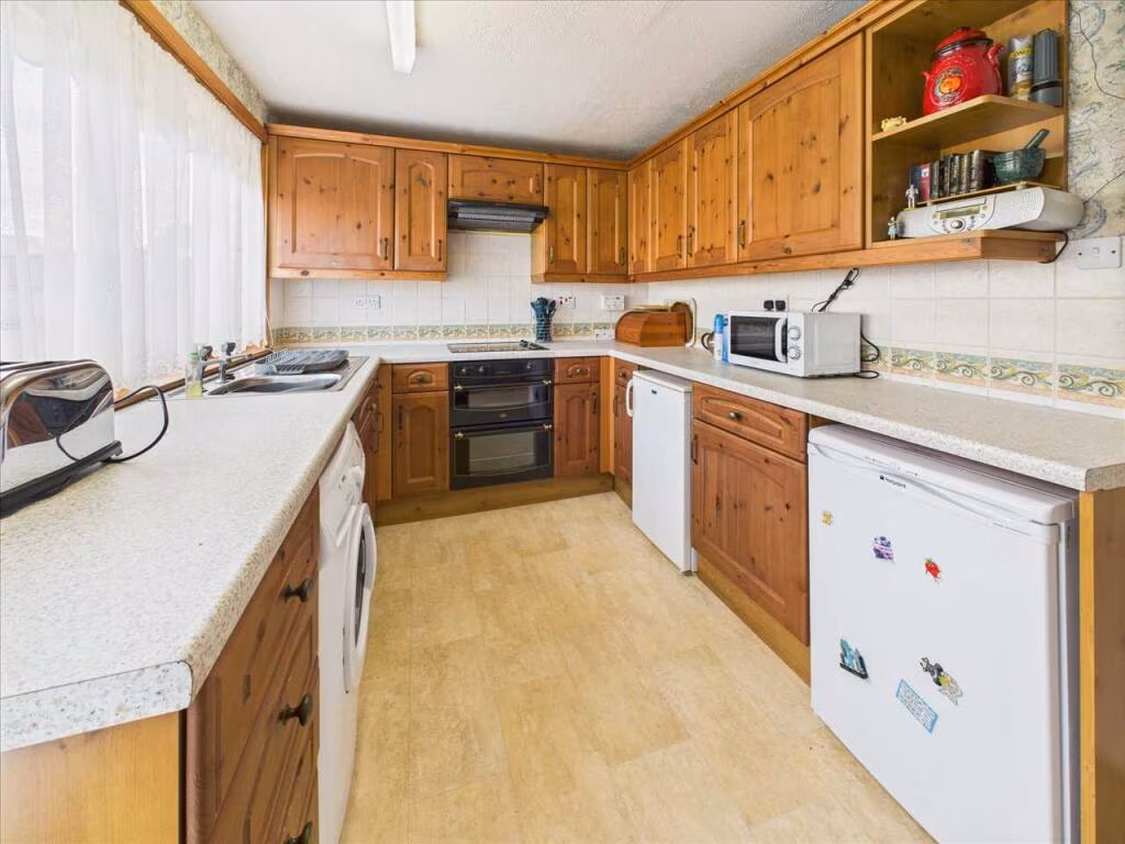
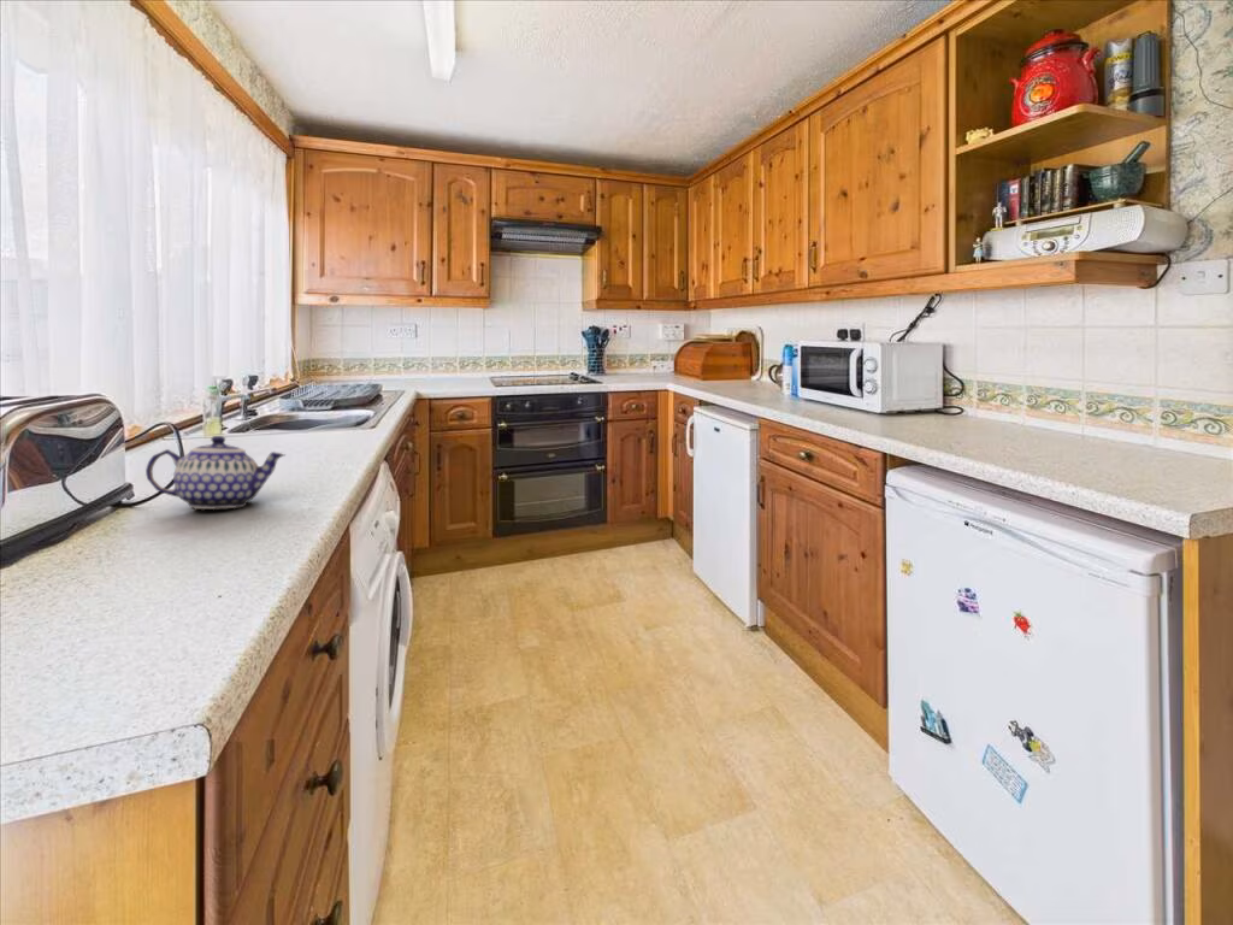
+ teapot (218, 471)
